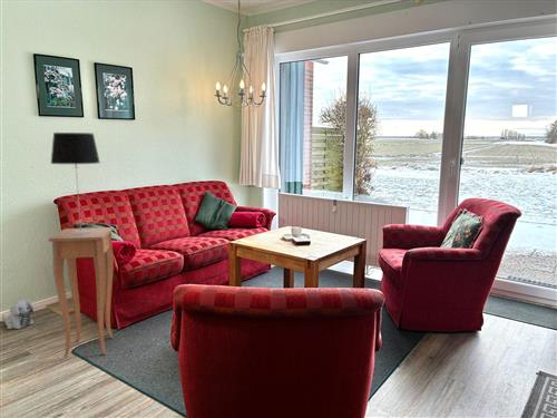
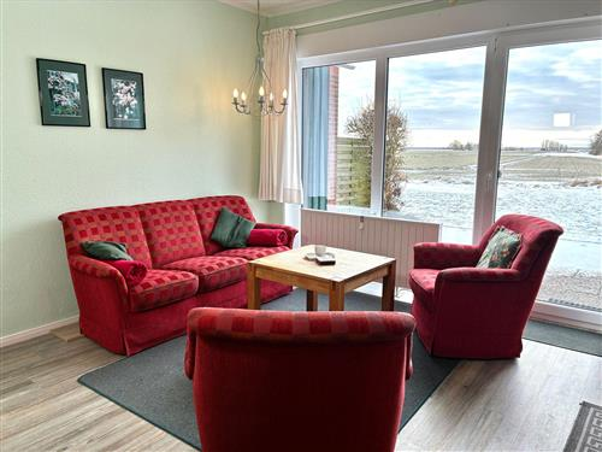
- plush toy (17, 310)
- table lamp (77, 183)
- side table (78, 294)
